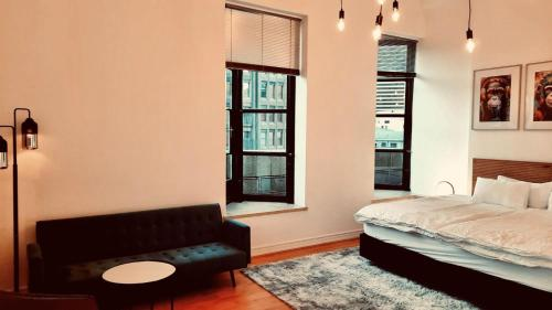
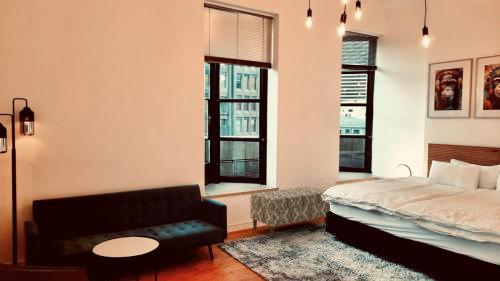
+ bench (291, 210)
